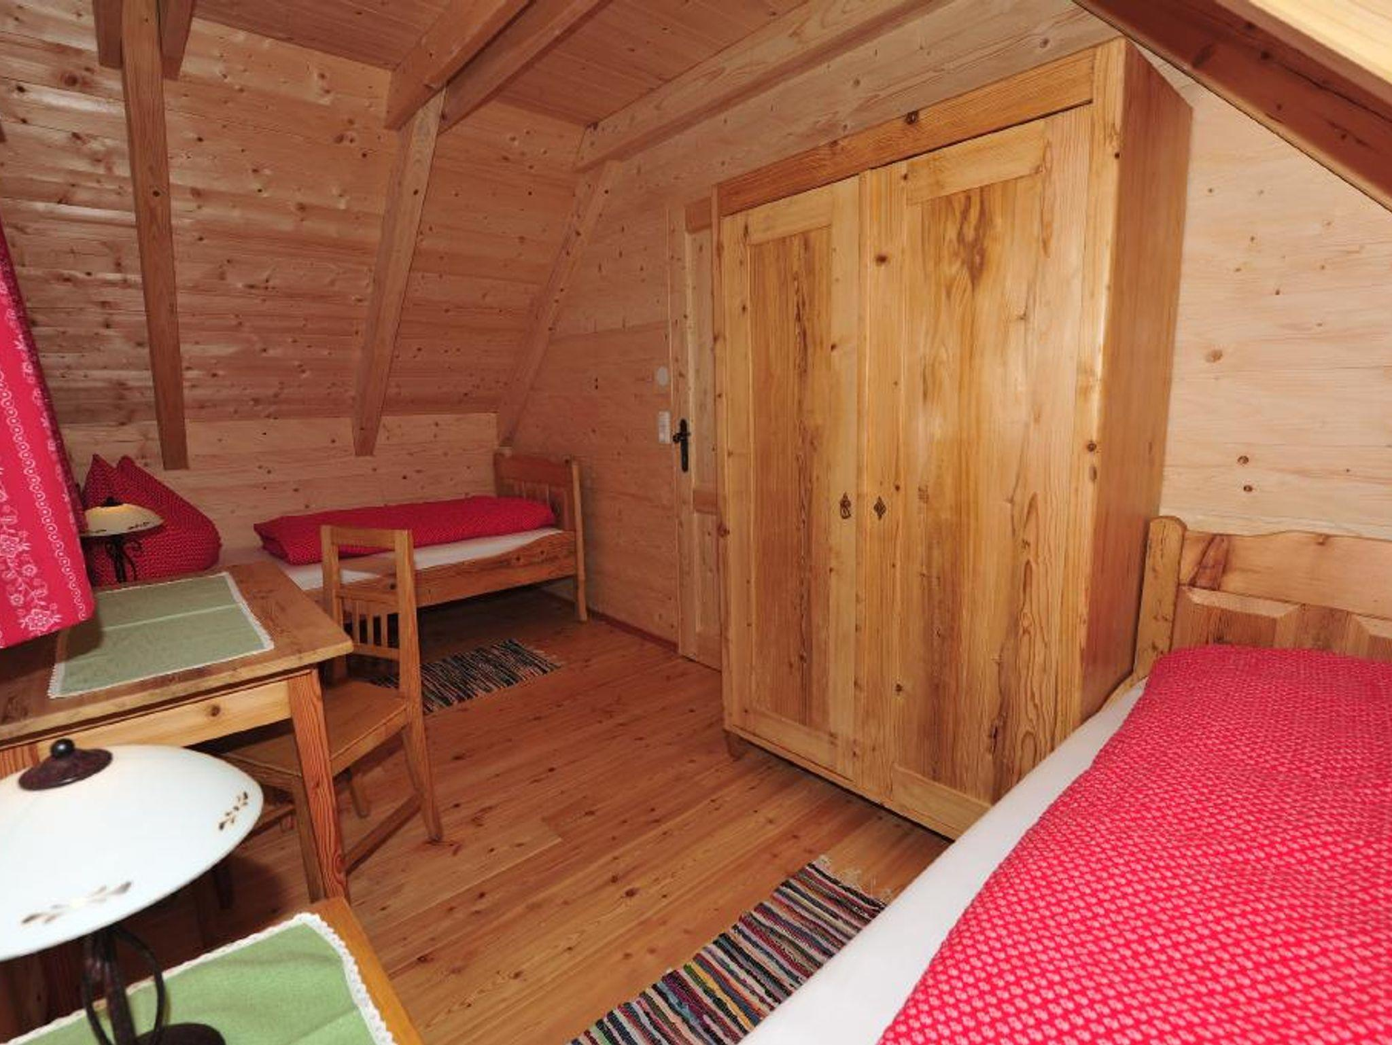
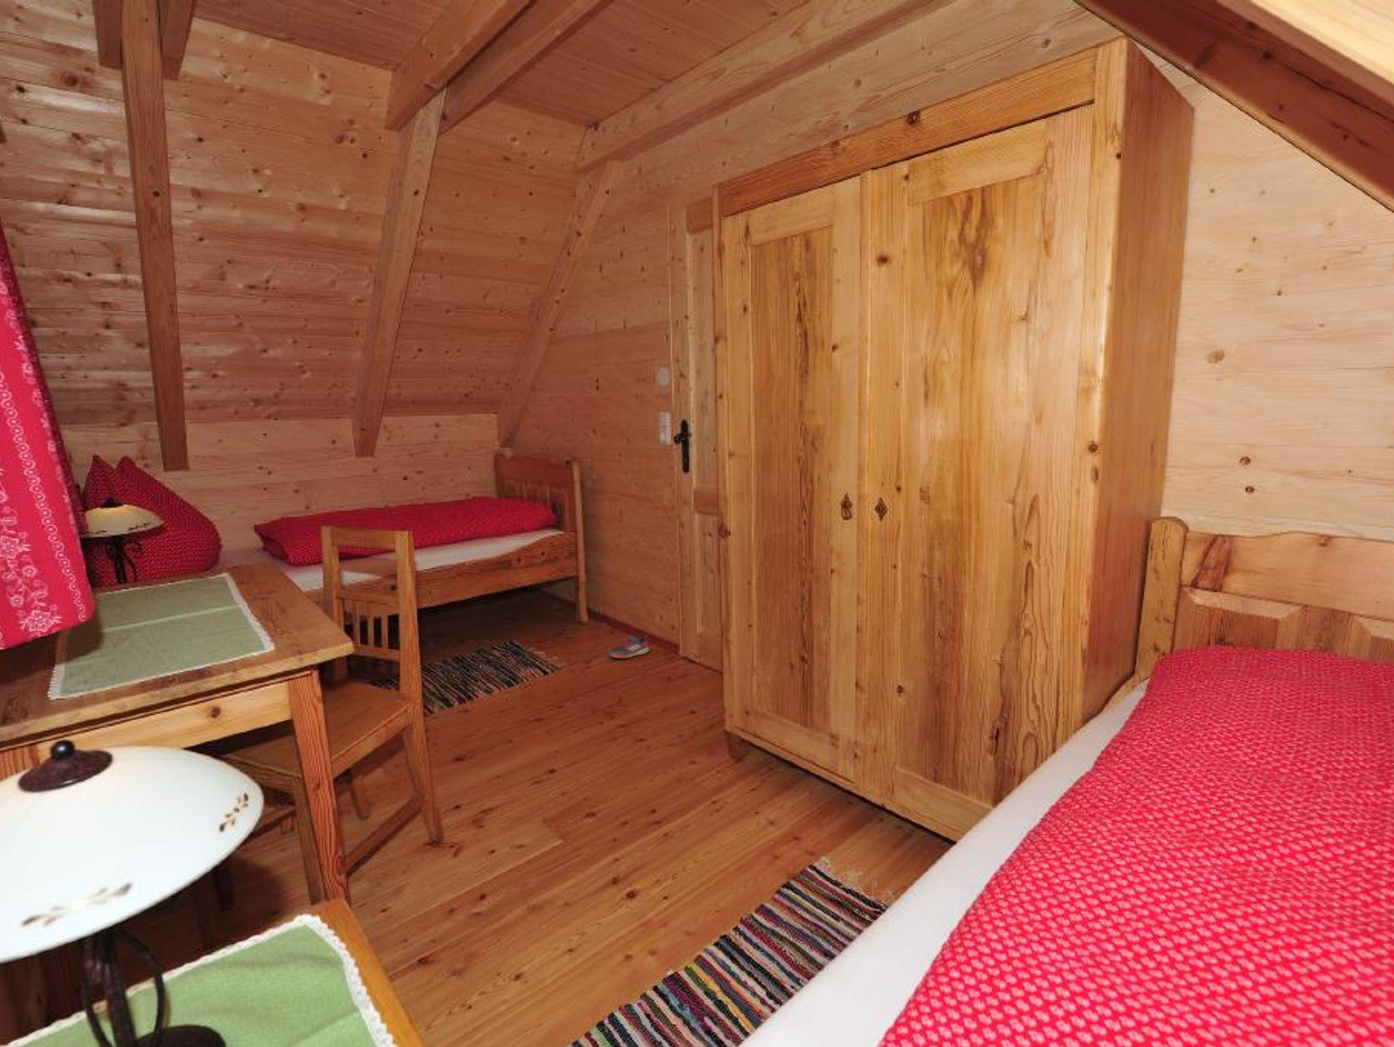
+ shoe (628, 646)
